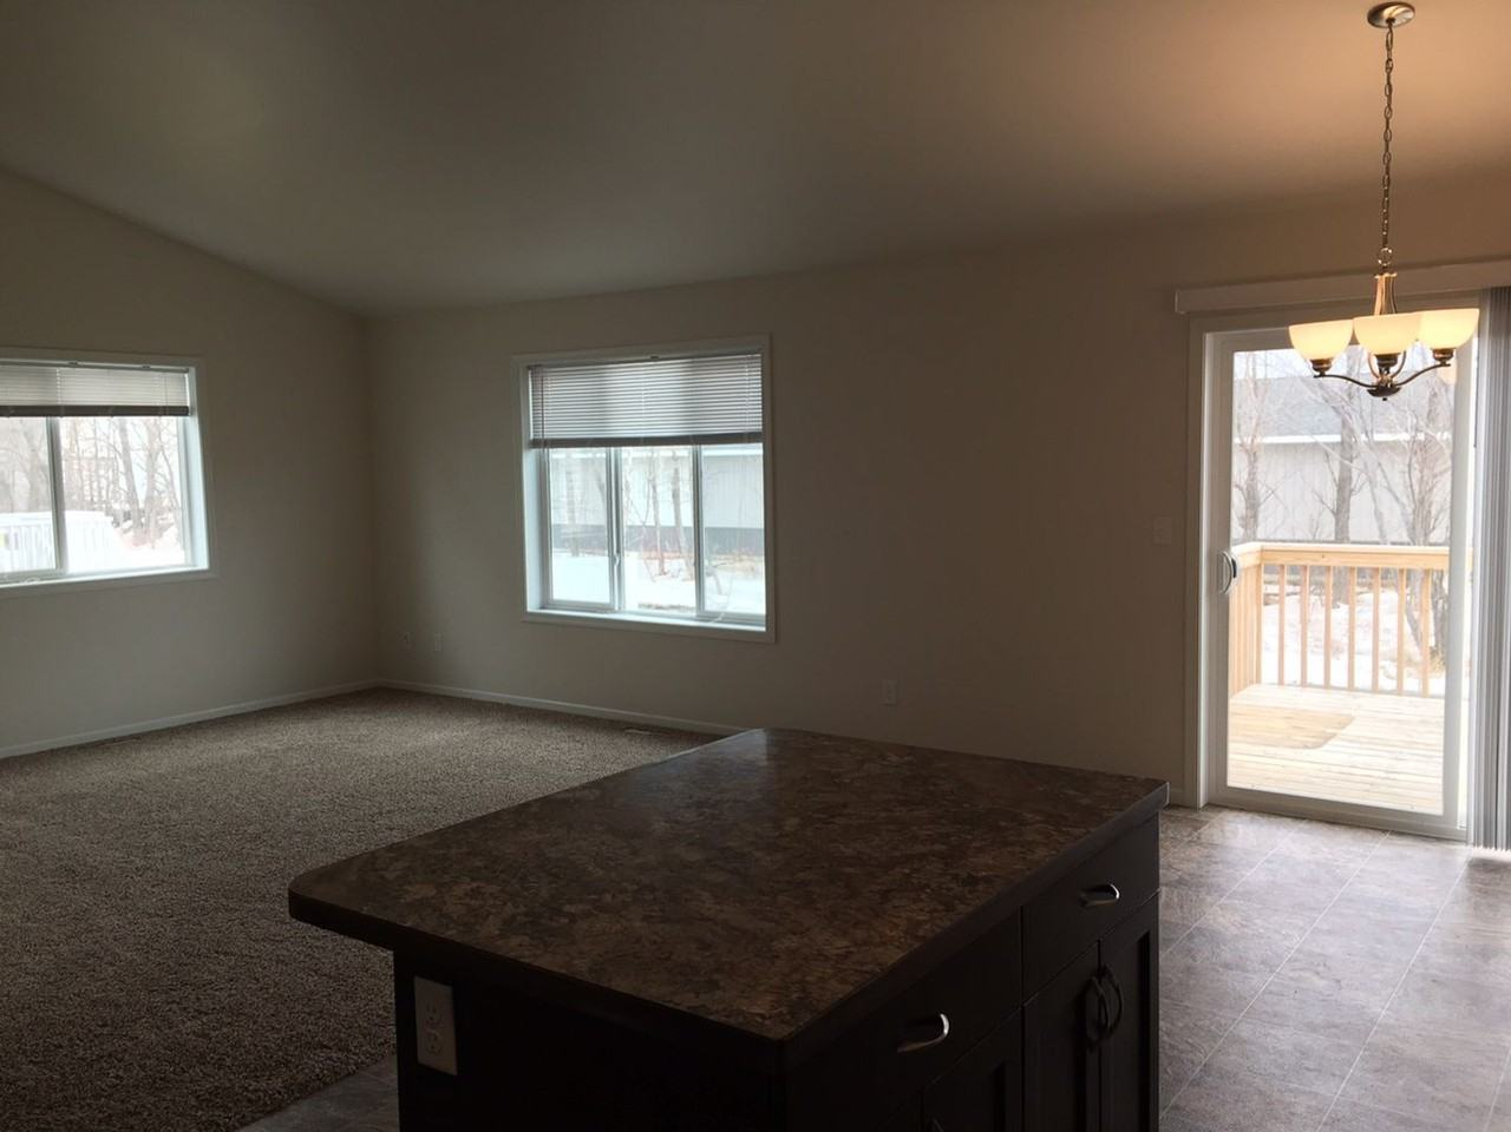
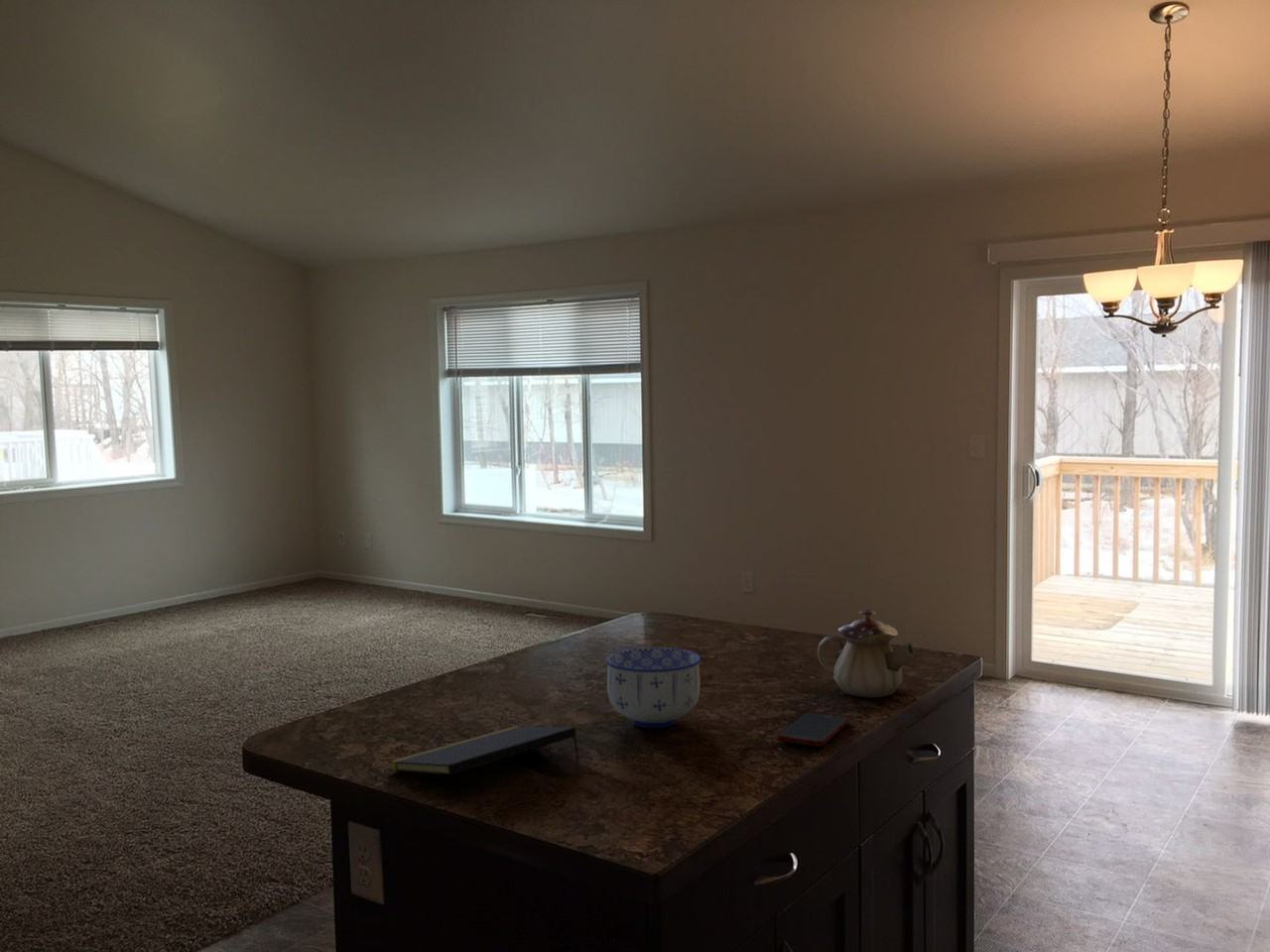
+ notepad (483, 749)
+ cell phone (814, 728)
+ teapot (863, 649)
+ bowl (653, 689)
